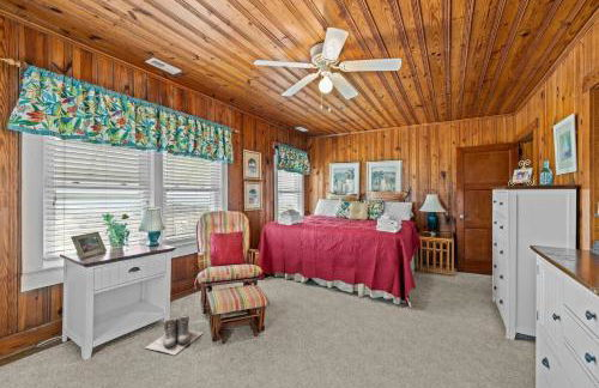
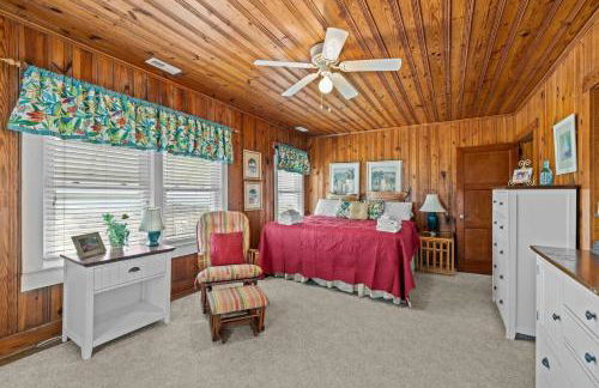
- boots (175, 329)
